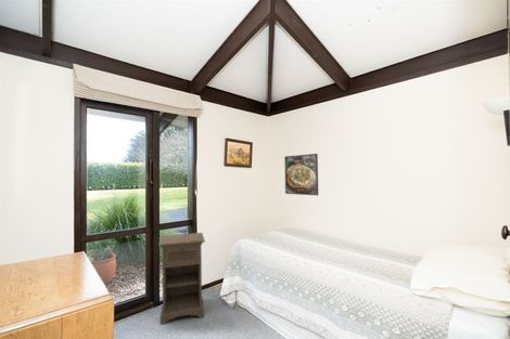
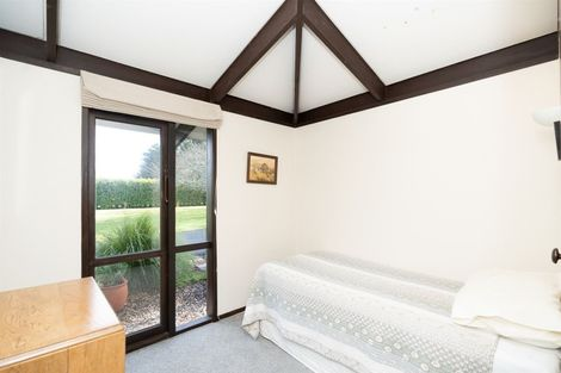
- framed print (301, 174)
- nightstand (182, 274)
